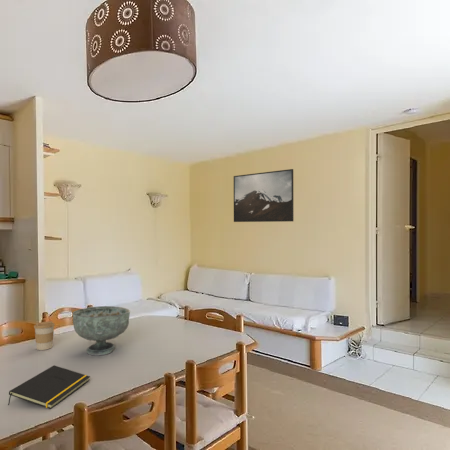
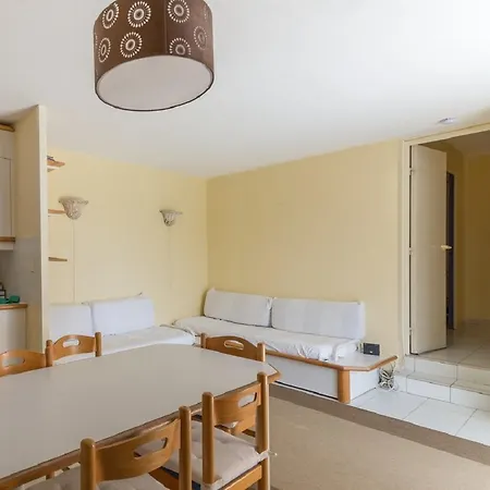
- decorative bowl (101, 330)
- coffee cup (44, 334)
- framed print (261, 197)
- notepad (52, 384)
